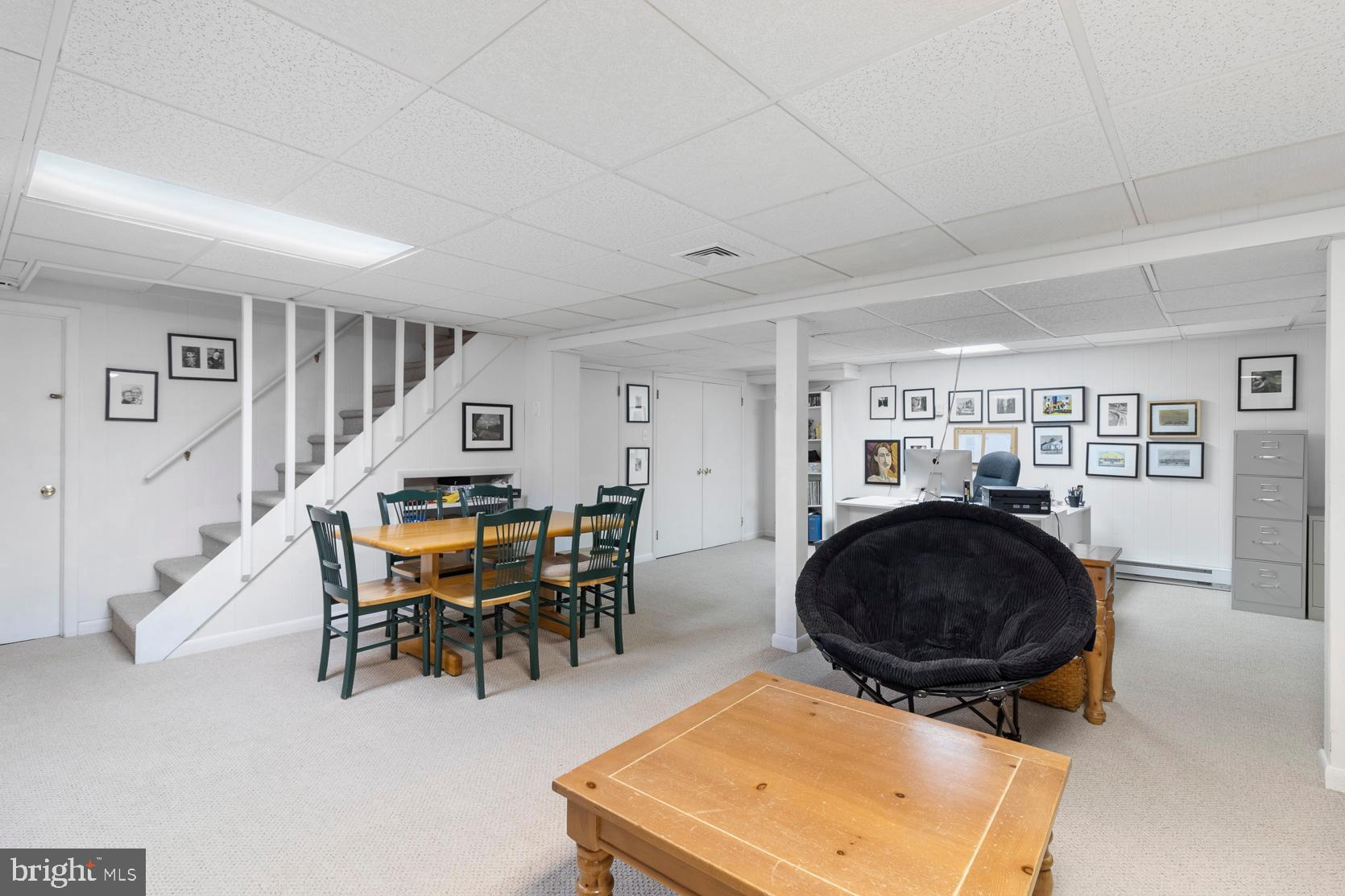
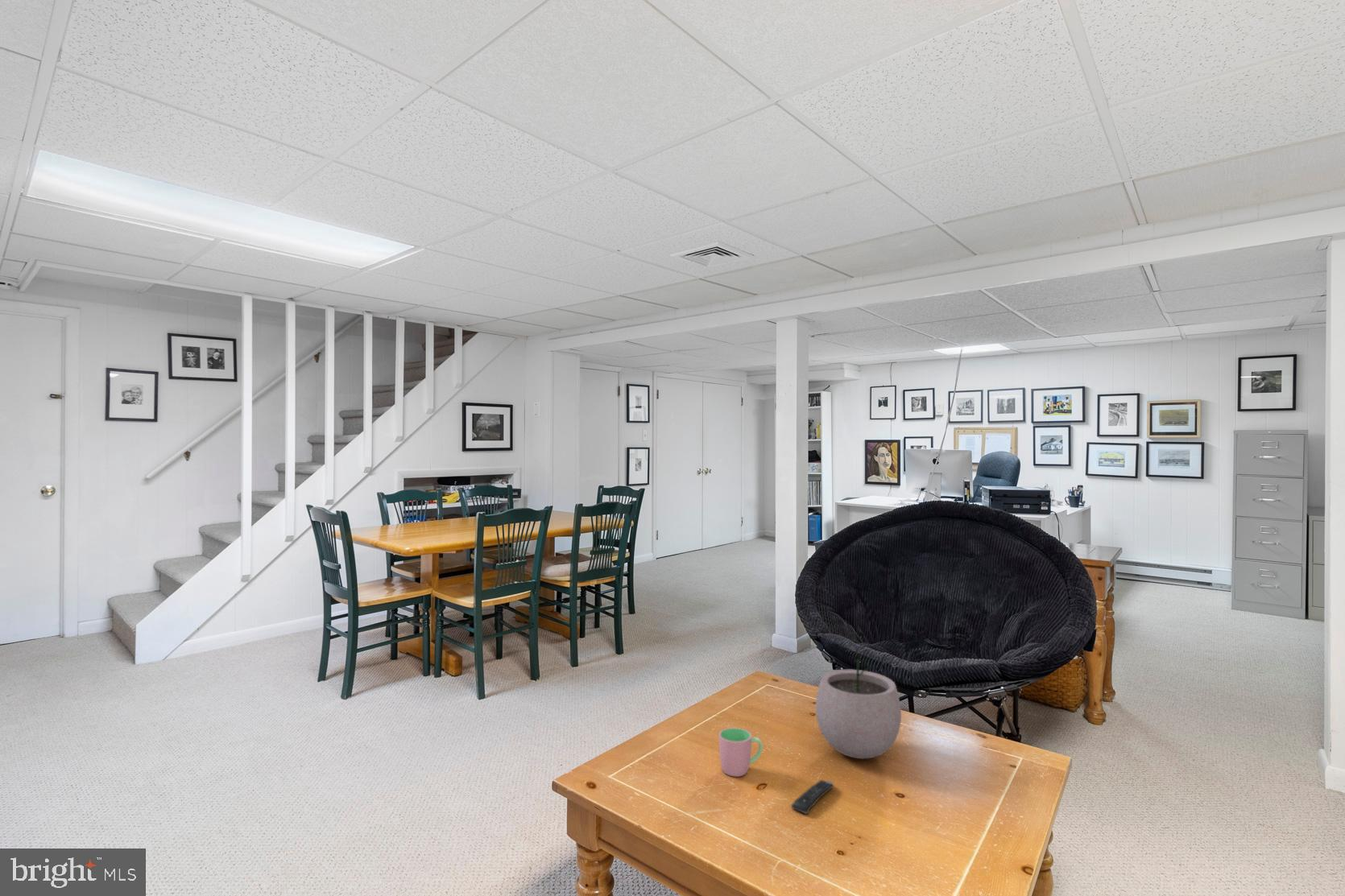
+ plant pot (858, 701)
+ cup (740, 752)
+ remote control (814, 794)
